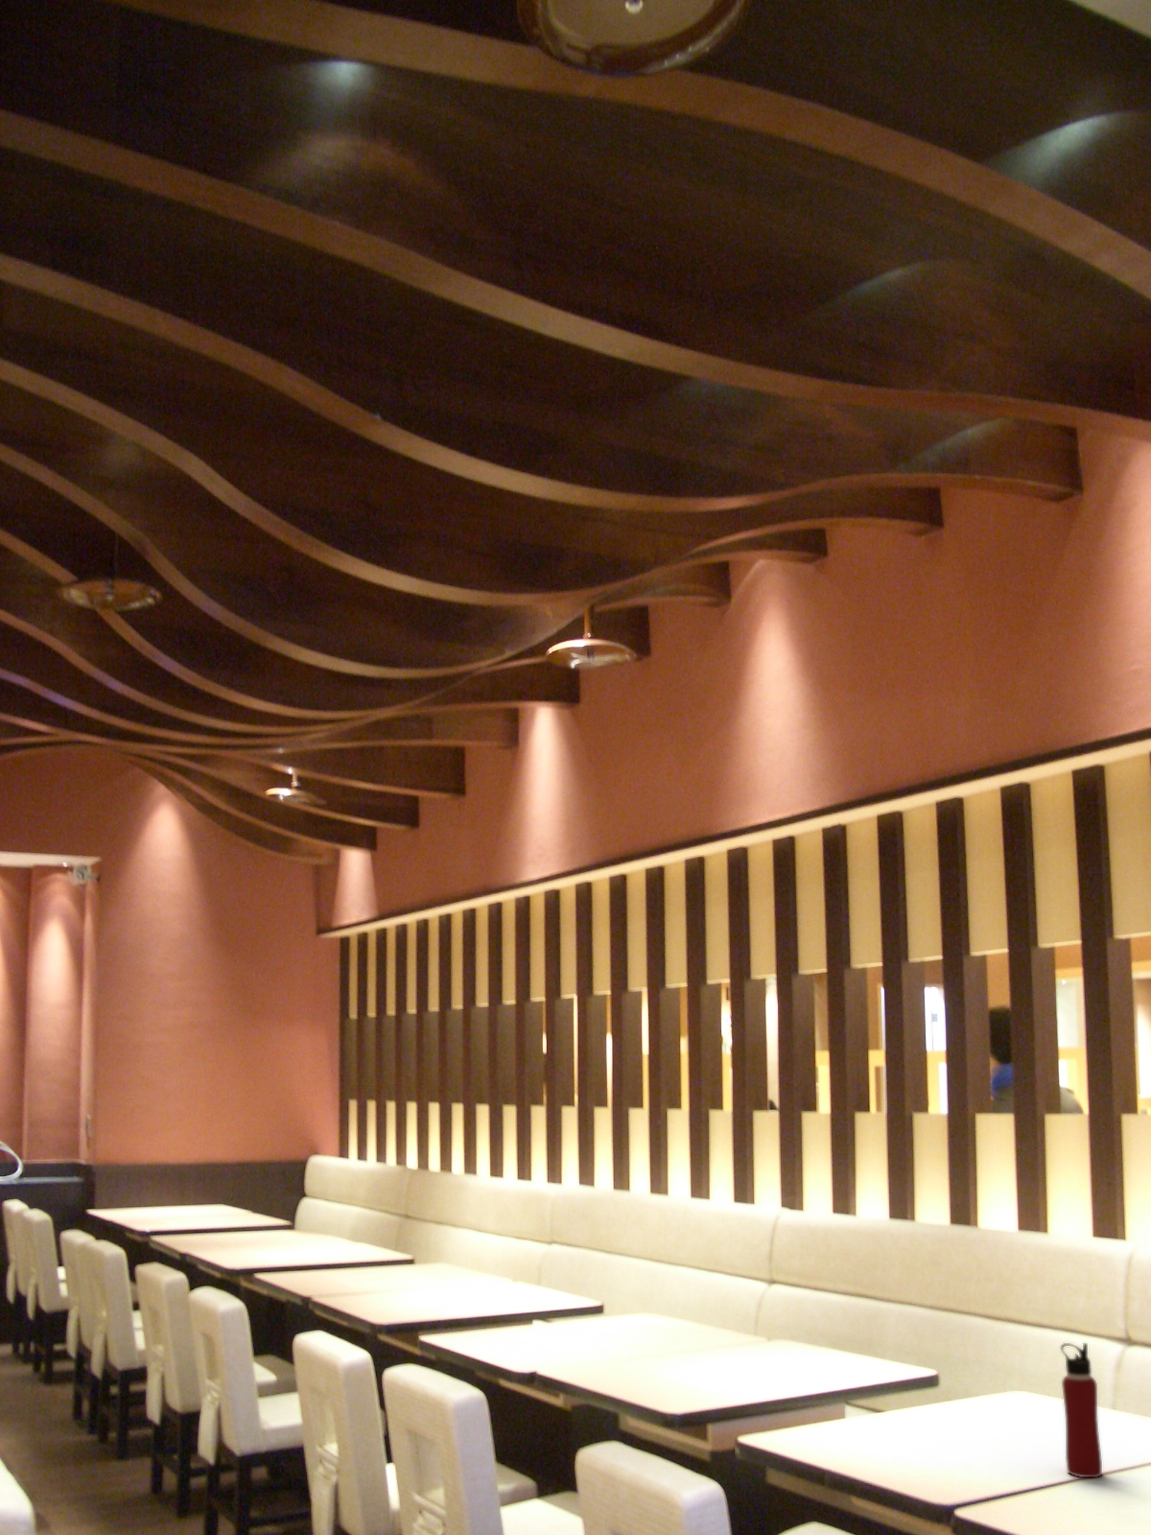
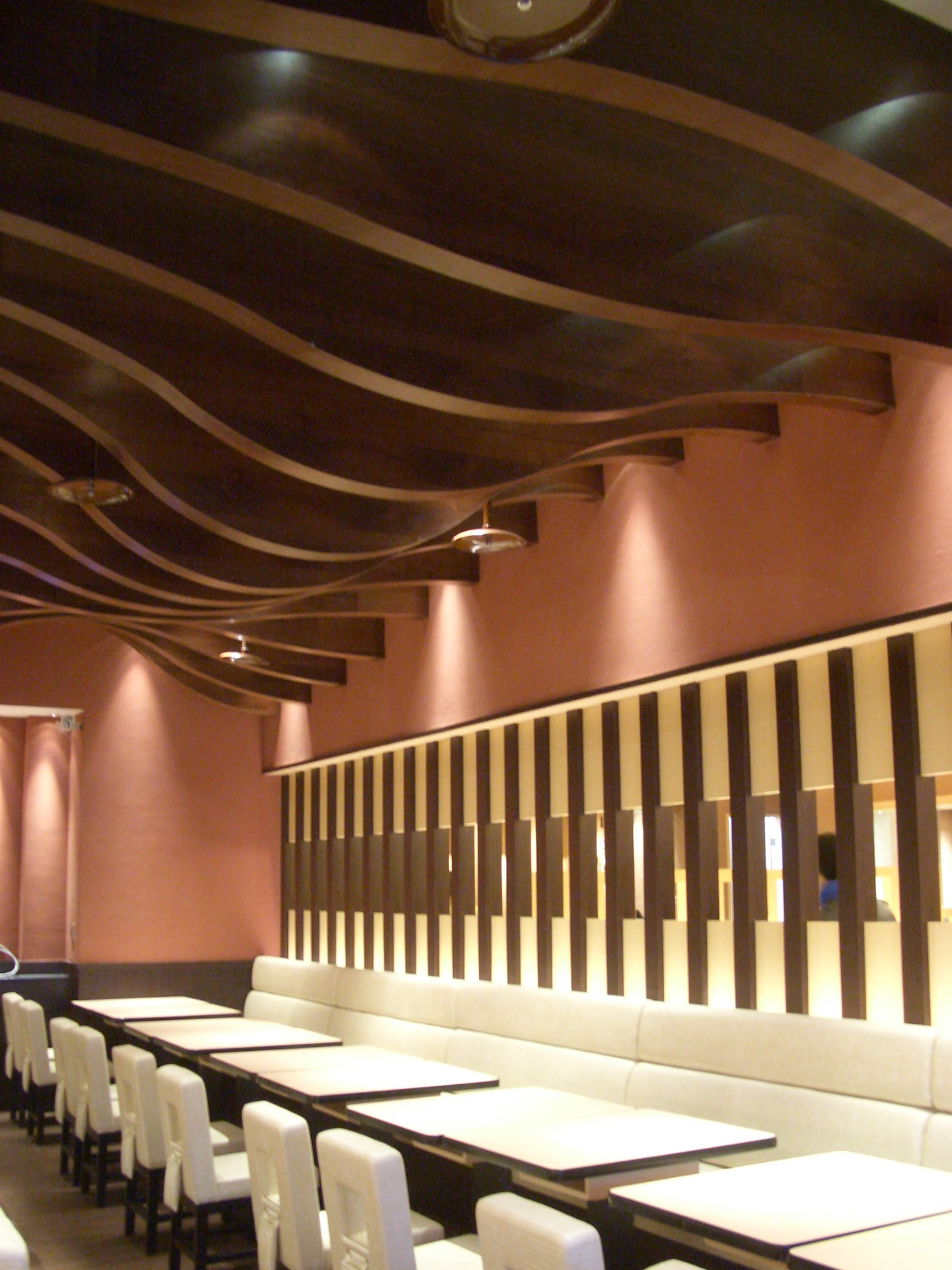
- water bottle (1080, 1407)
